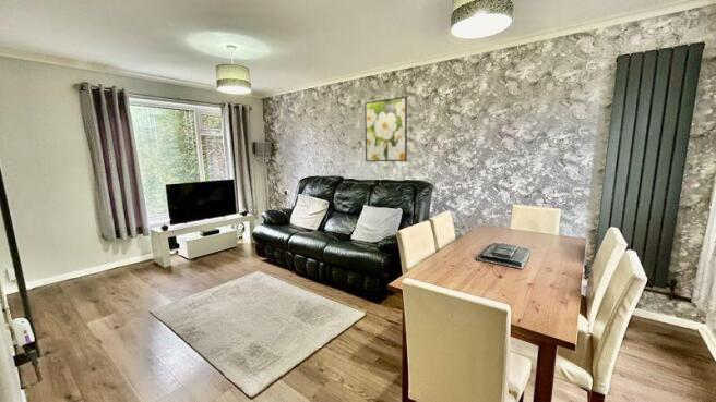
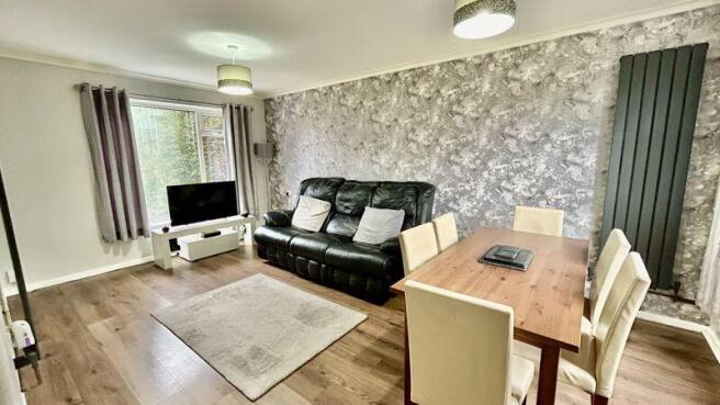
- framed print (384, 131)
